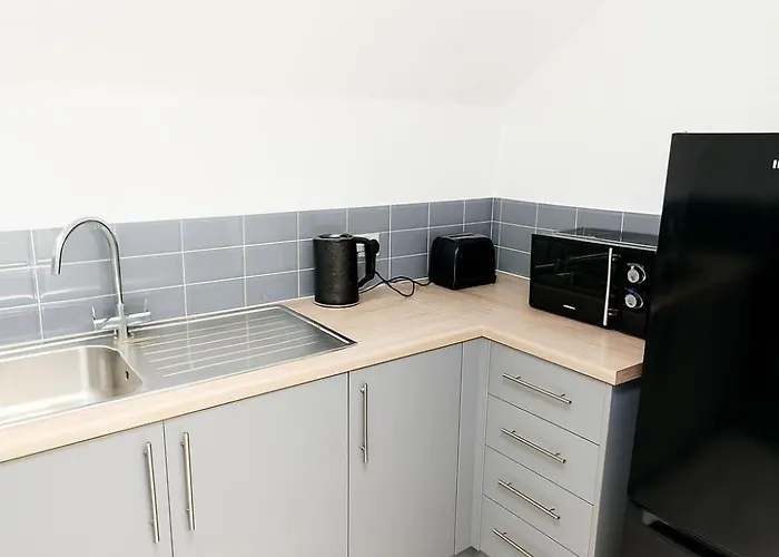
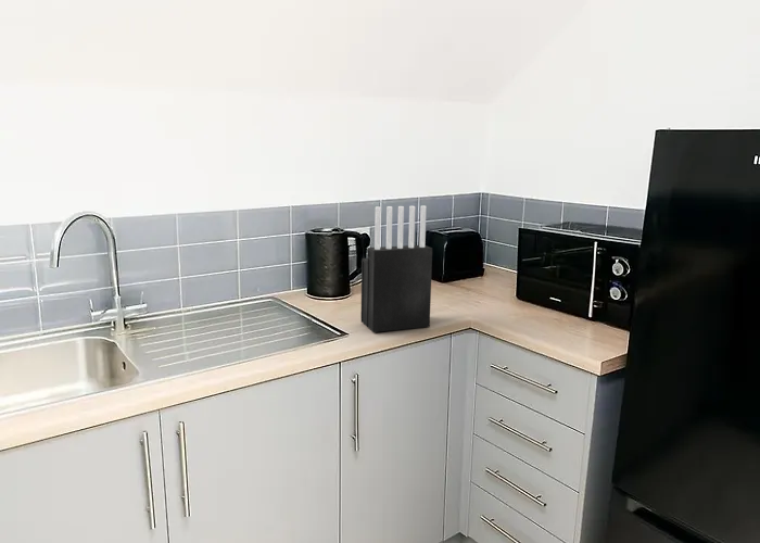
+ knife block (394, 265)
